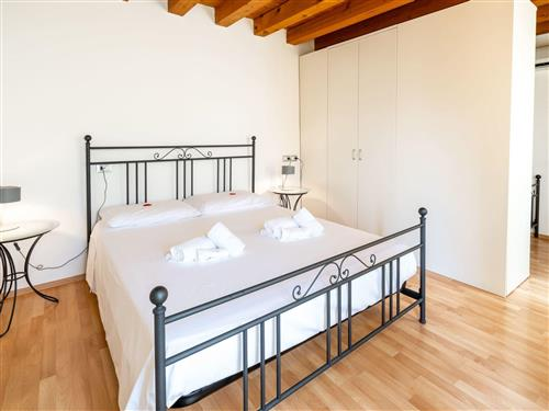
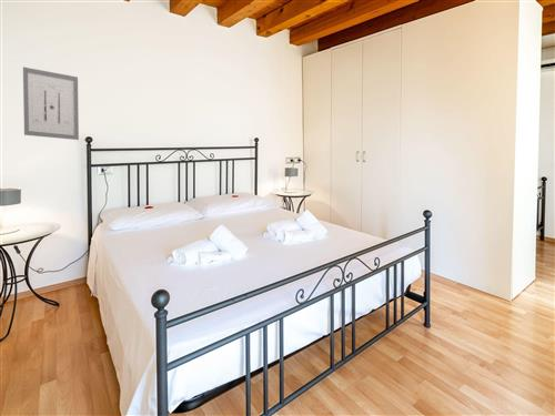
+ wall art (51, 104)
